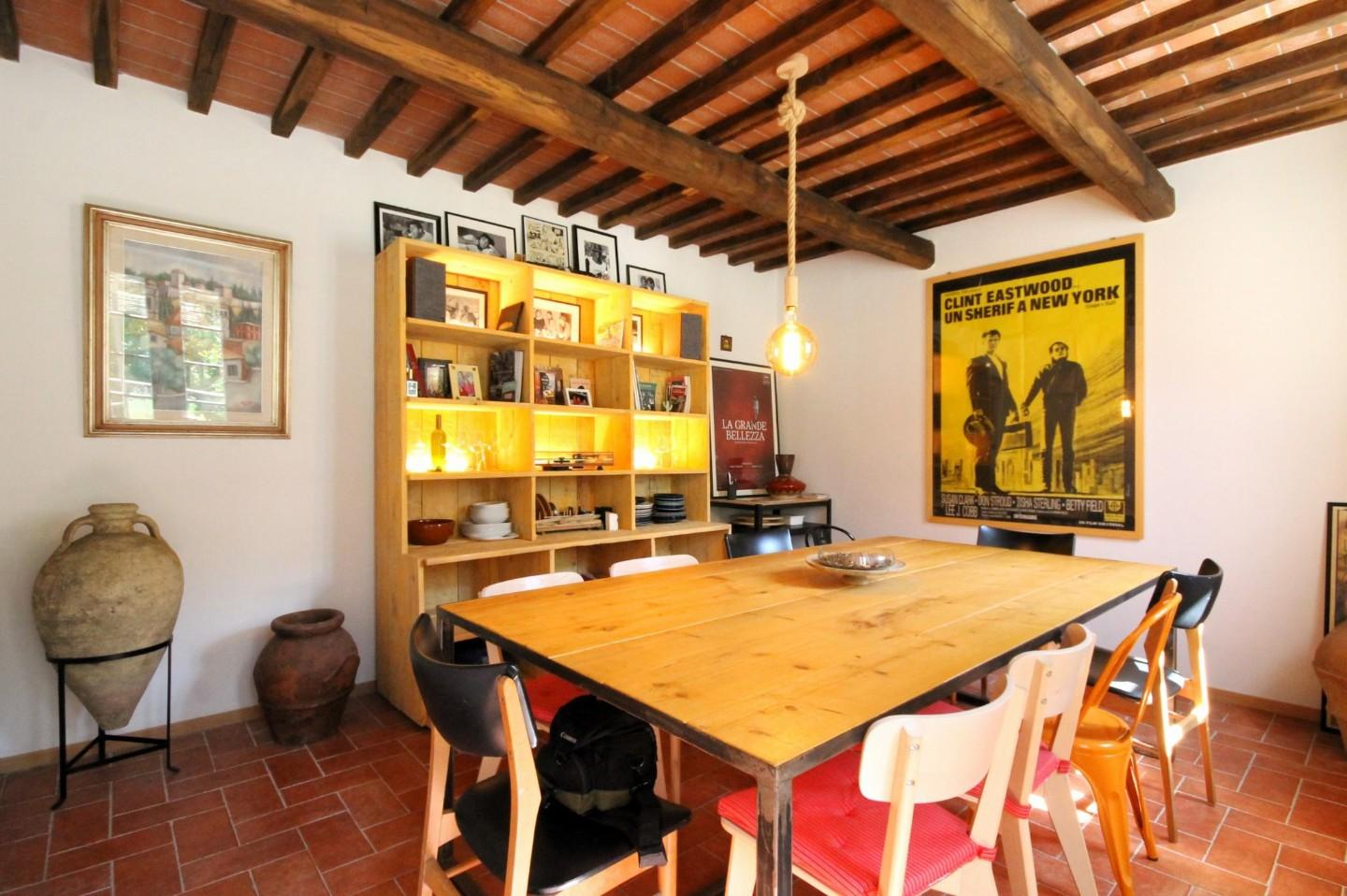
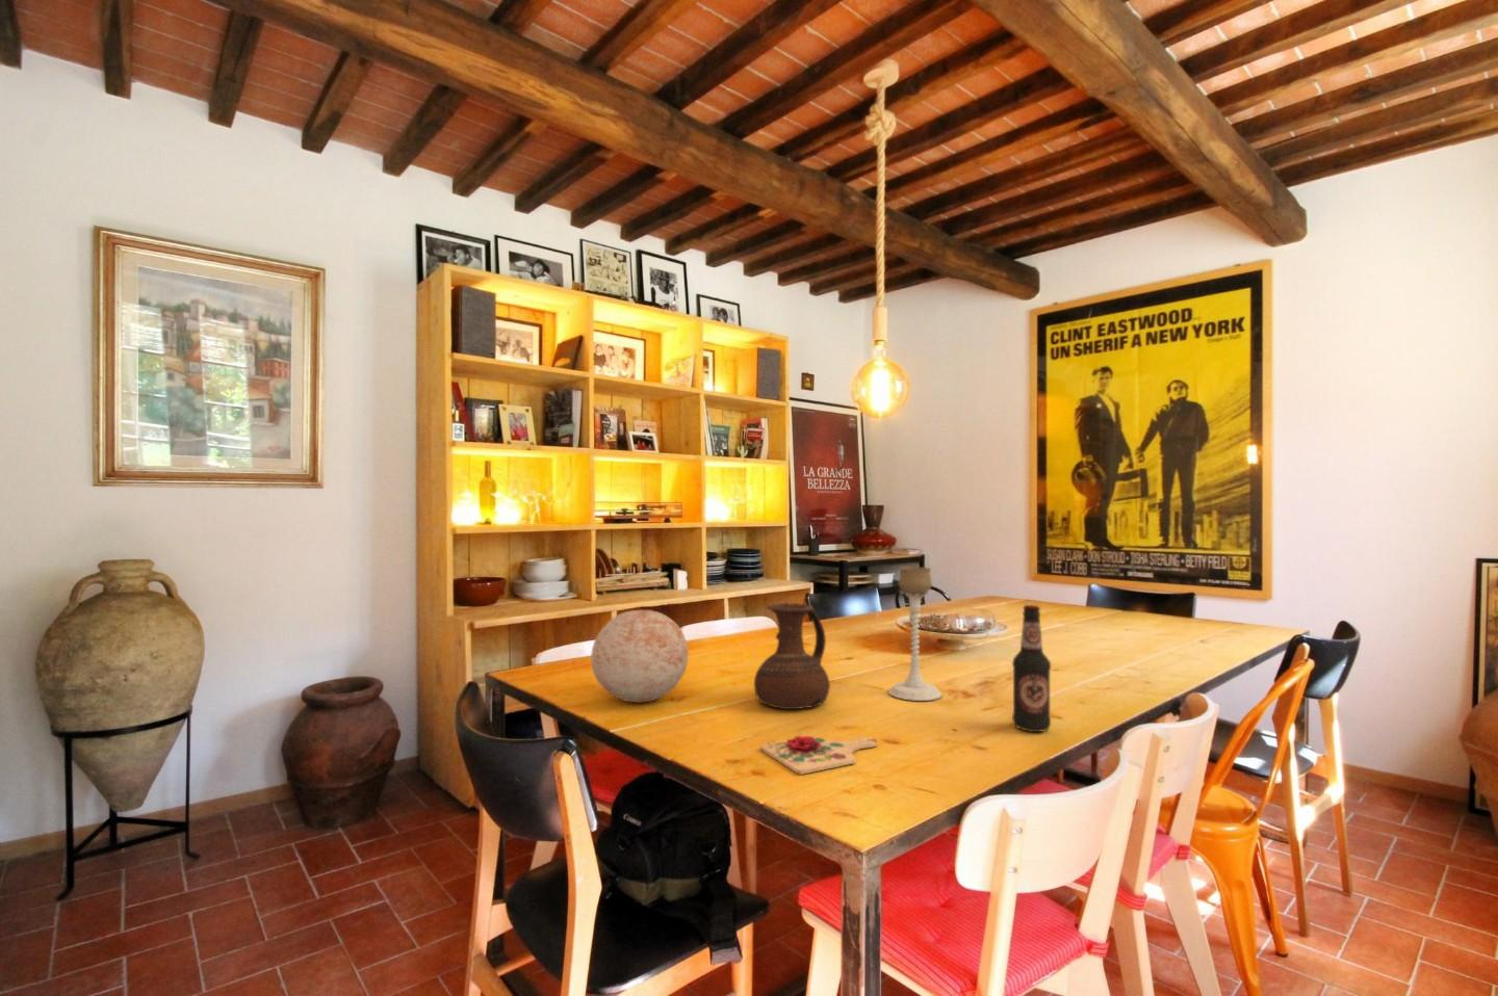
+ ceramic pitcher (794, 653)
+ candle holder (914, 630)
+ bottle (1031, 667)
+ cutting board (829, 745)
+ decorative ball (639, 655)
